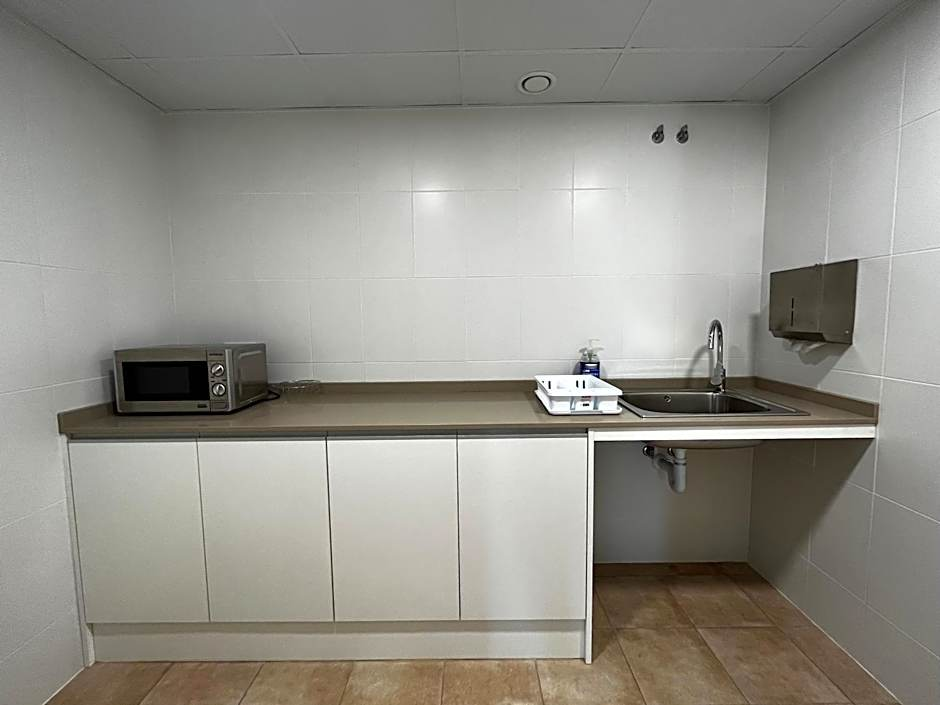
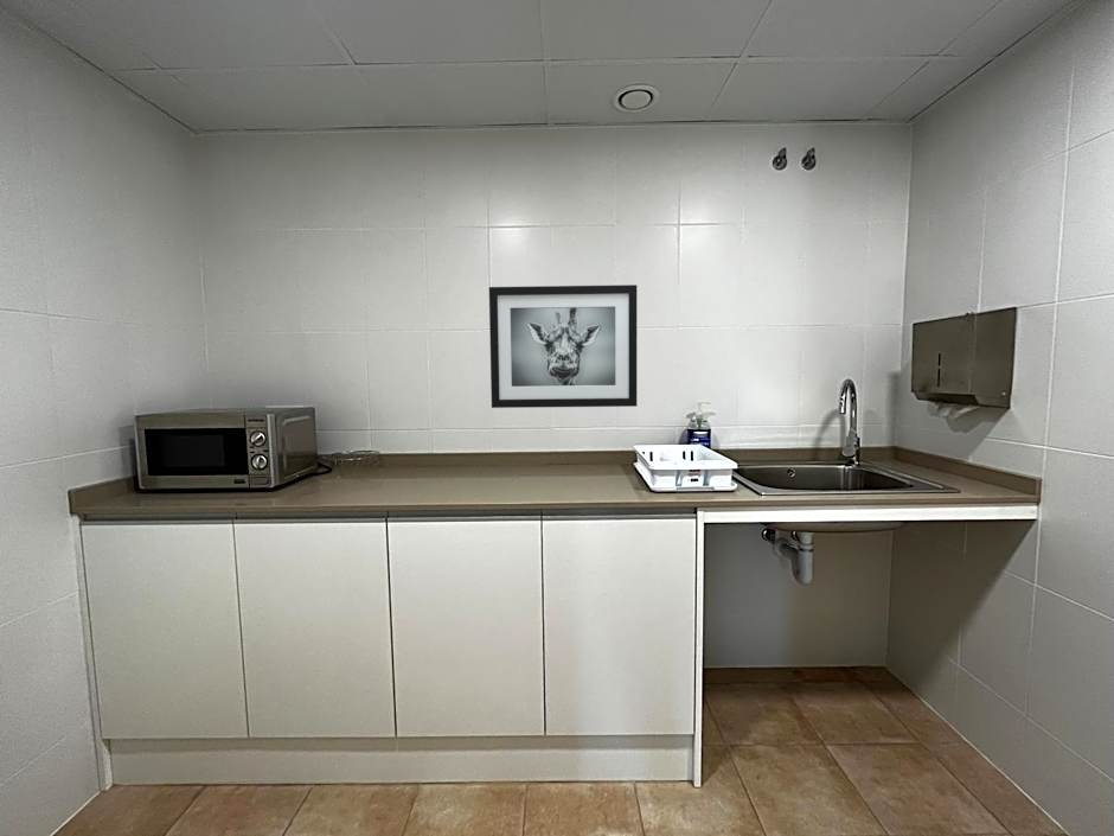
+ wall art (563, 346)
